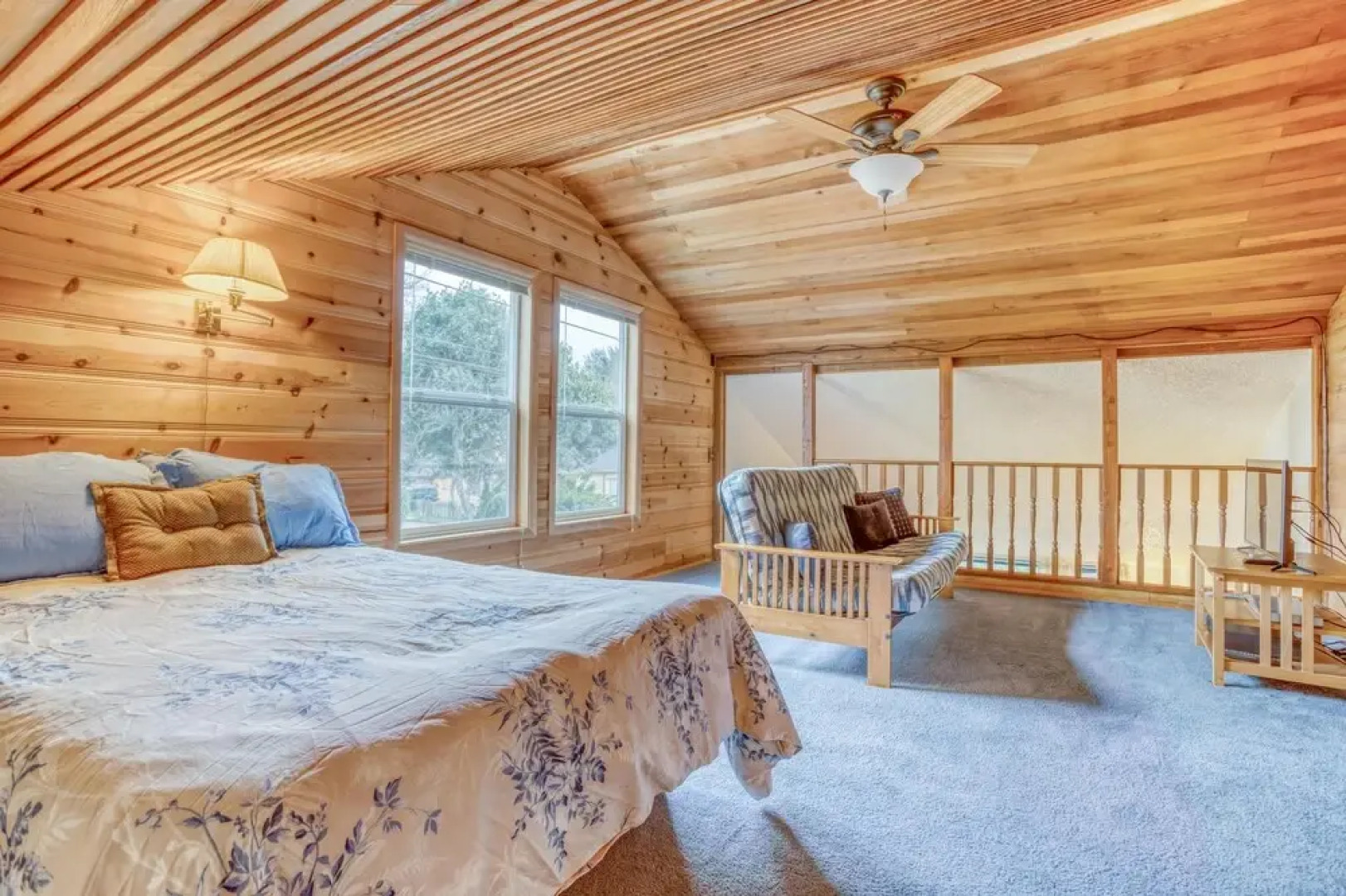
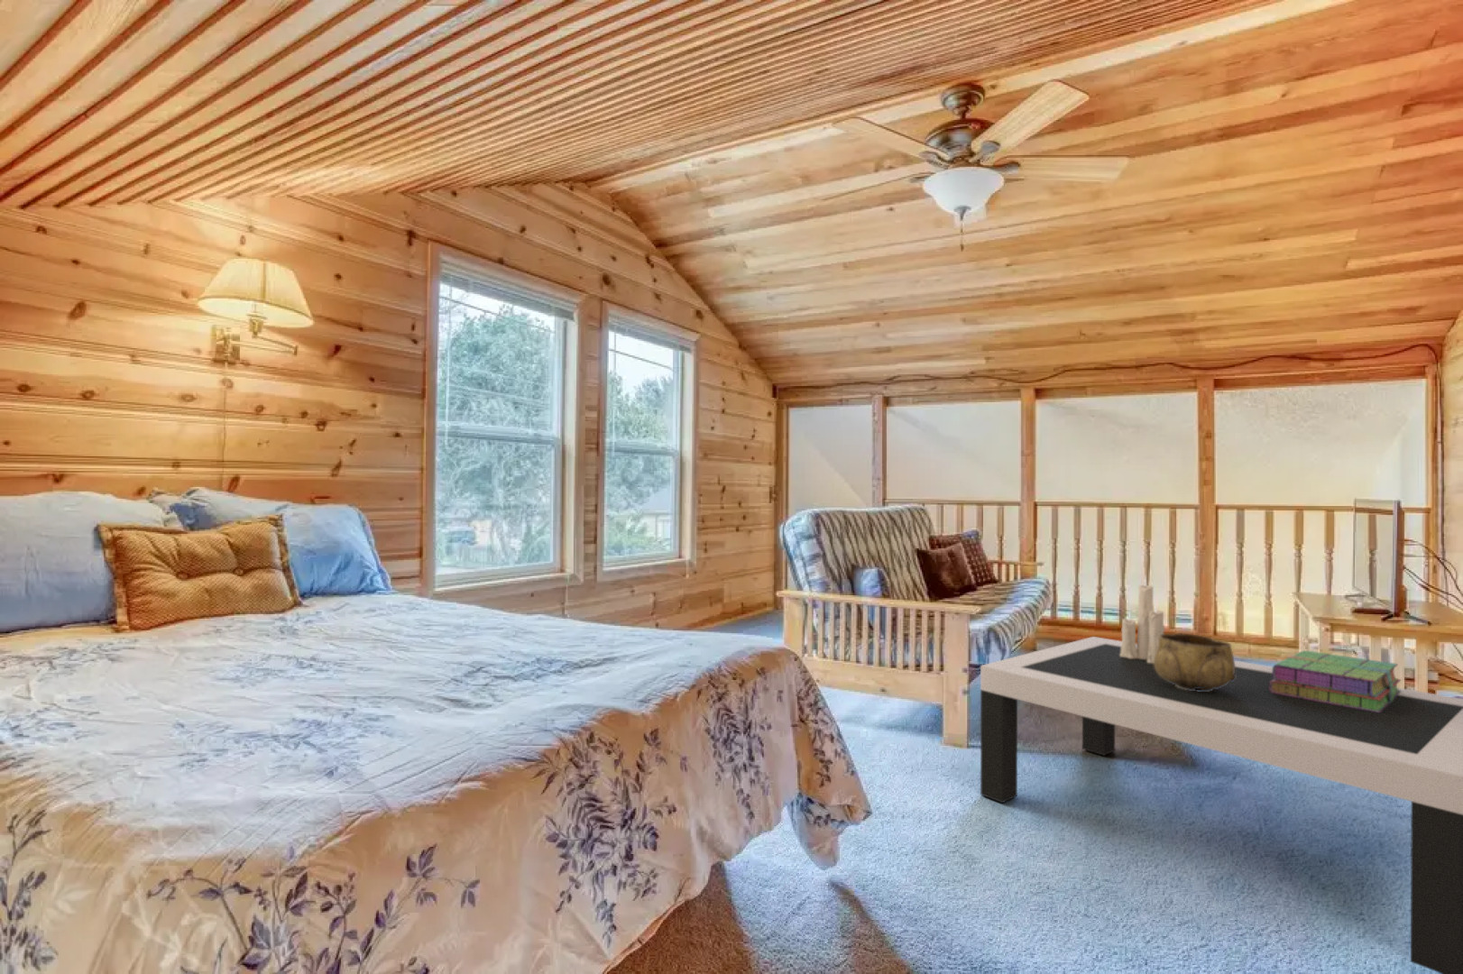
+ decorative bowl (1192, 662)
+ stack of books (1335, 676)
+ coffee table (1223, 752)
+ candle (1143, 614)
